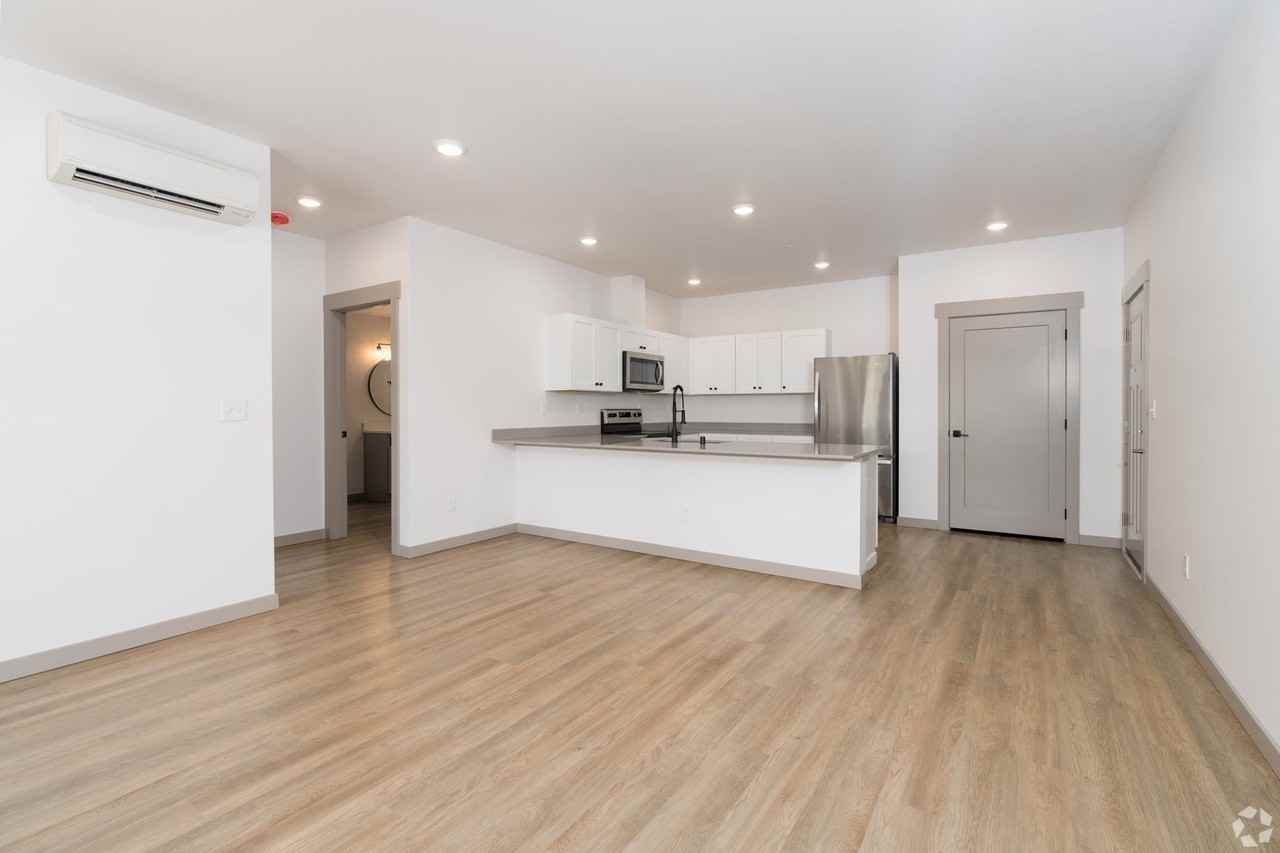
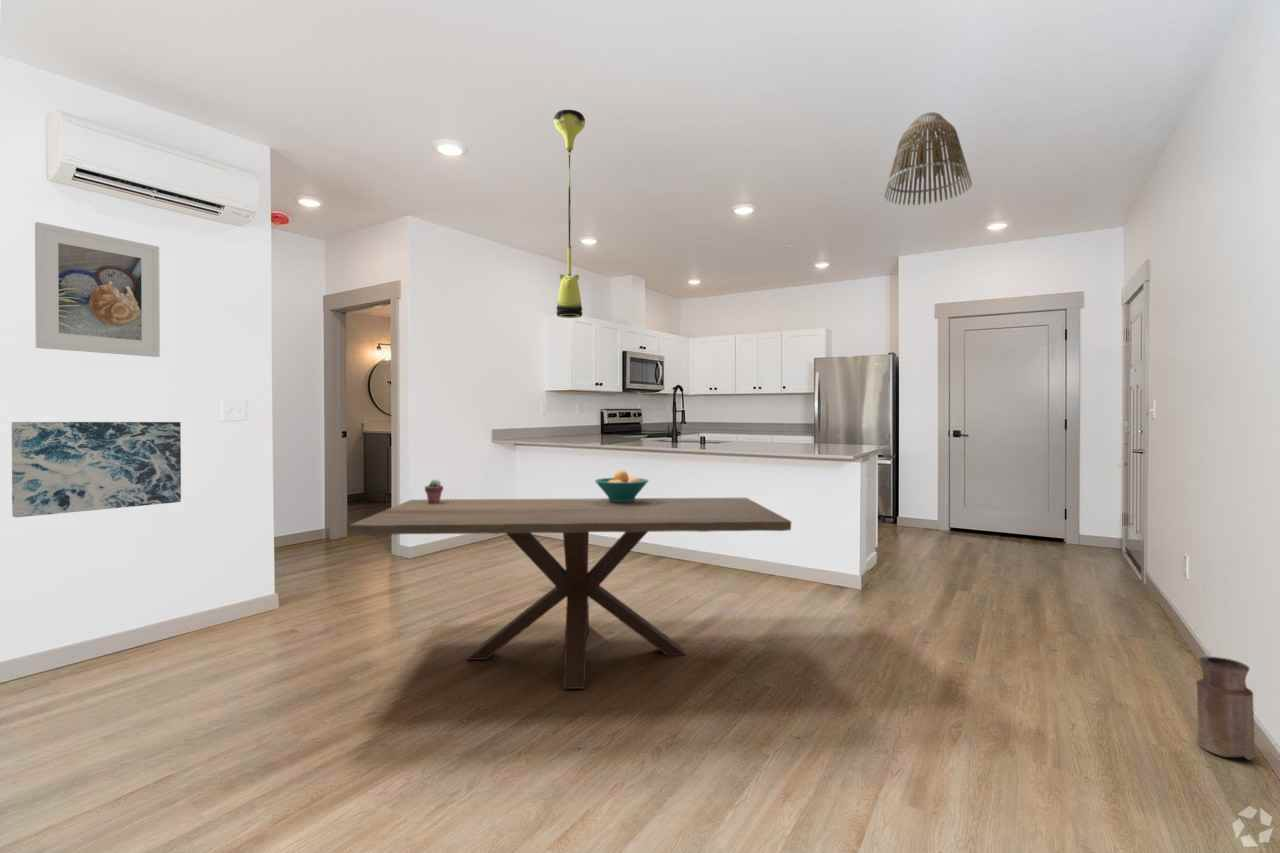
+ lamp shade (926, 154)
+ wall art (103, 465)
+ fruit bowl (621, 485)
+ vase (1224, 706)
+ potted succulent (434, 490)
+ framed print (101, 294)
+ pendant light (569, 216)
+ dining table (578, 581)
